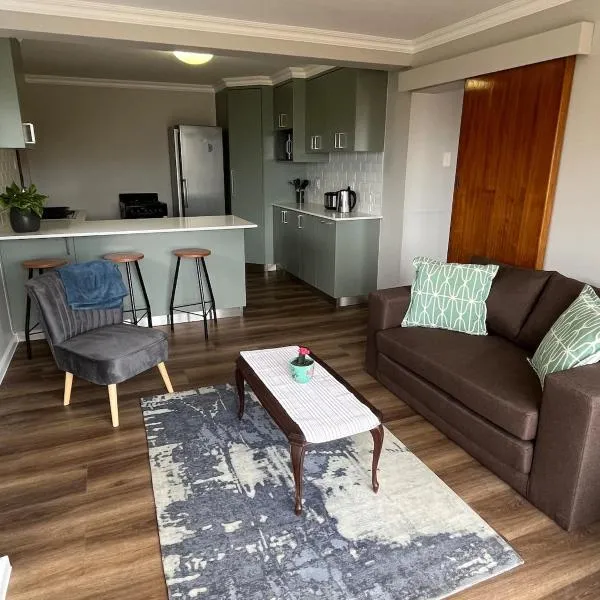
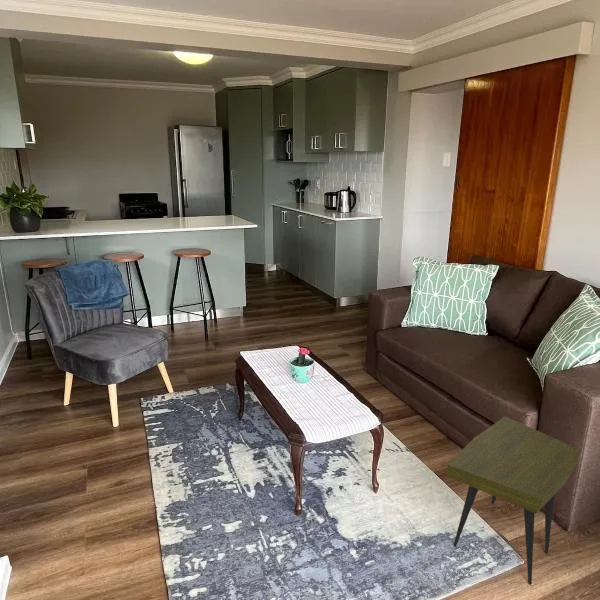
+ side table (506, 499)
